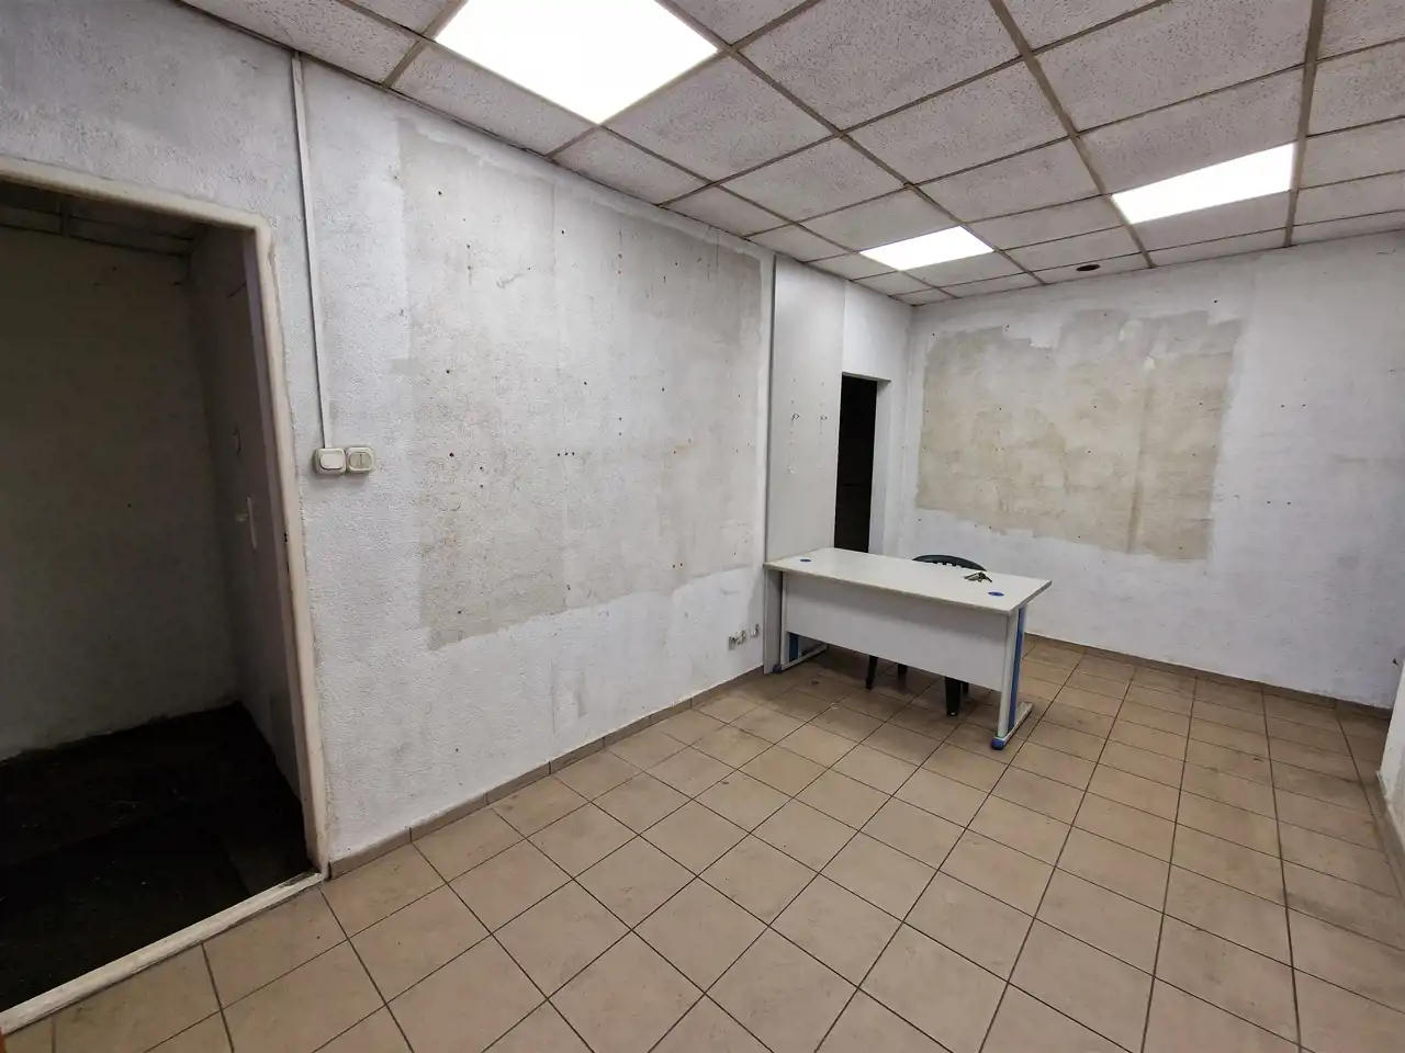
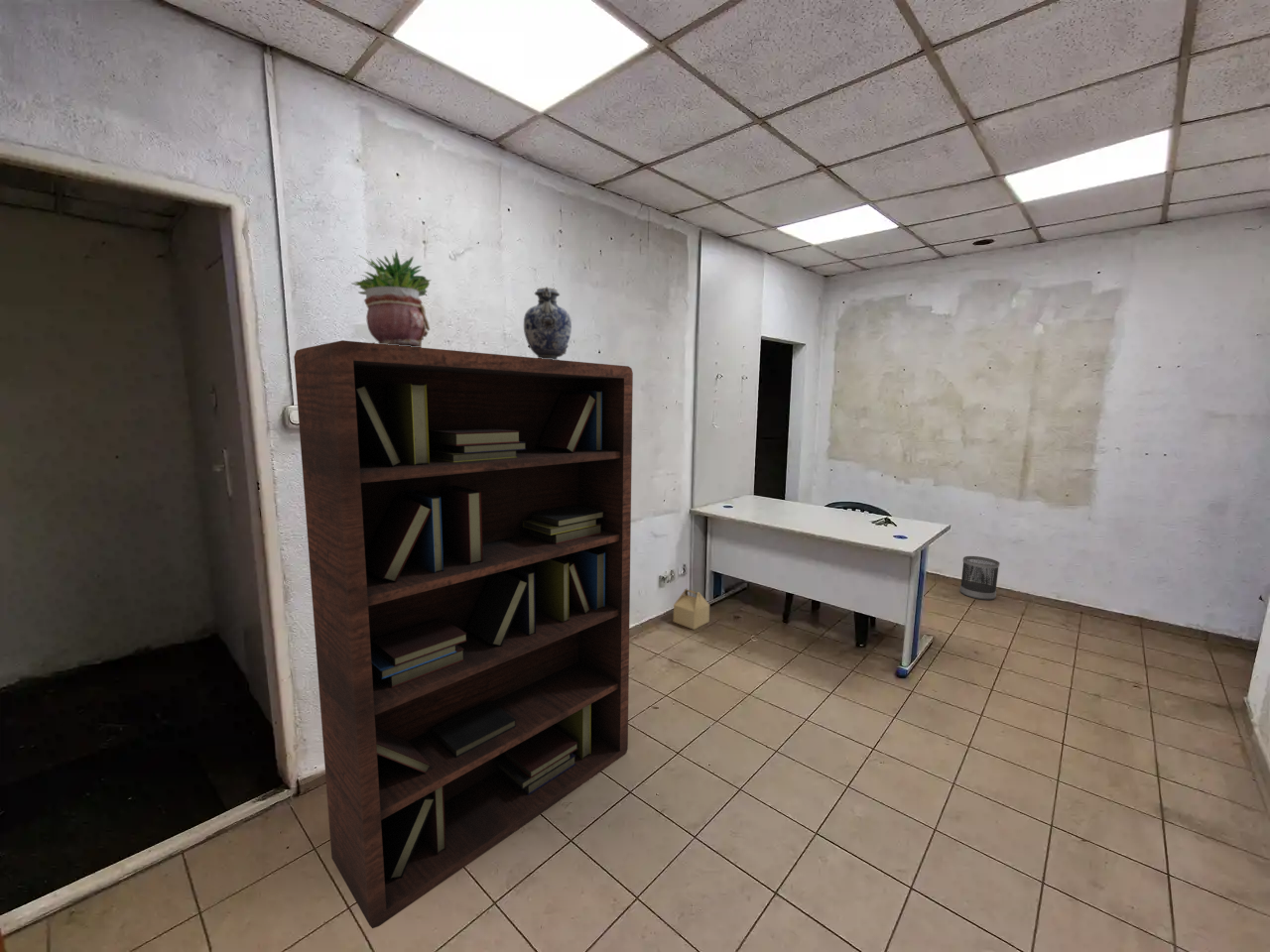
+ decorative vase (548, 325)
+ wastebasket (979, 577)
+ potted plant (392, 299)
+ bookcase (495, 593)
+ cardboard box (692, 606)
